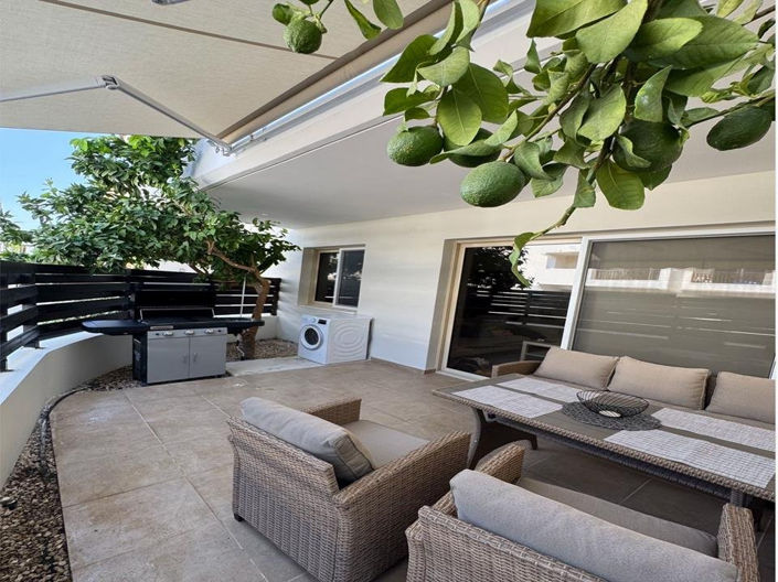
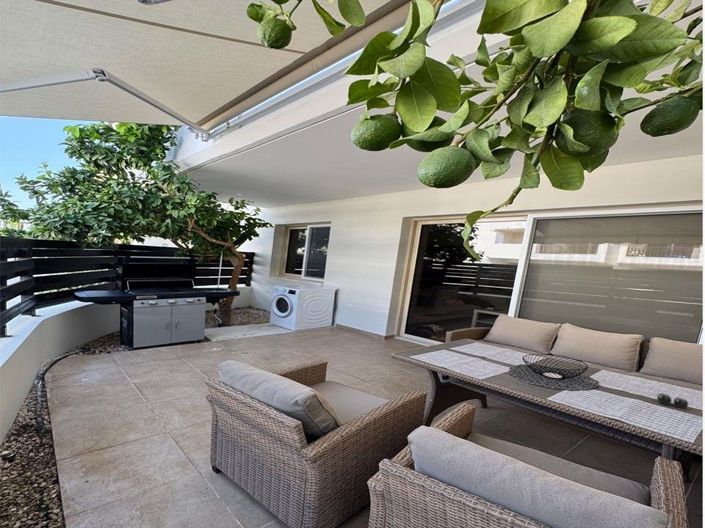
+ speaker (673, 401)
